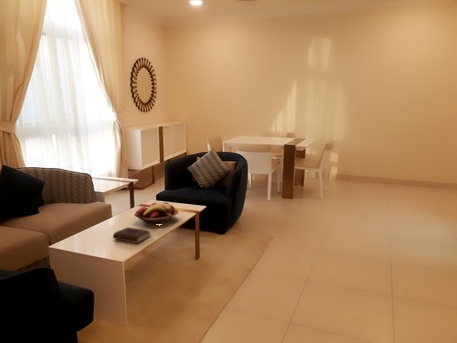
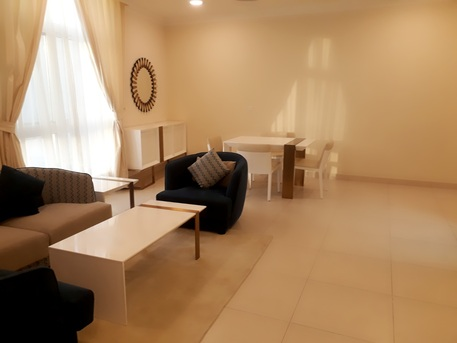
- book (132, 234)
- fruit basket (157, 211)
